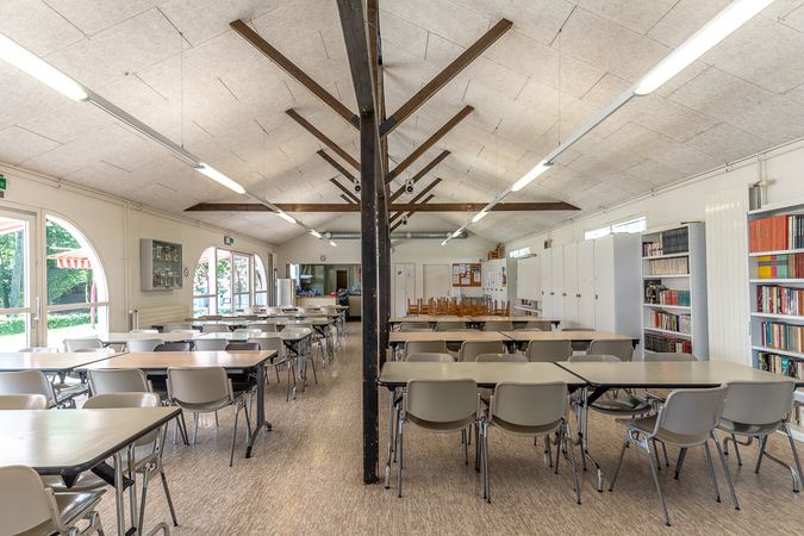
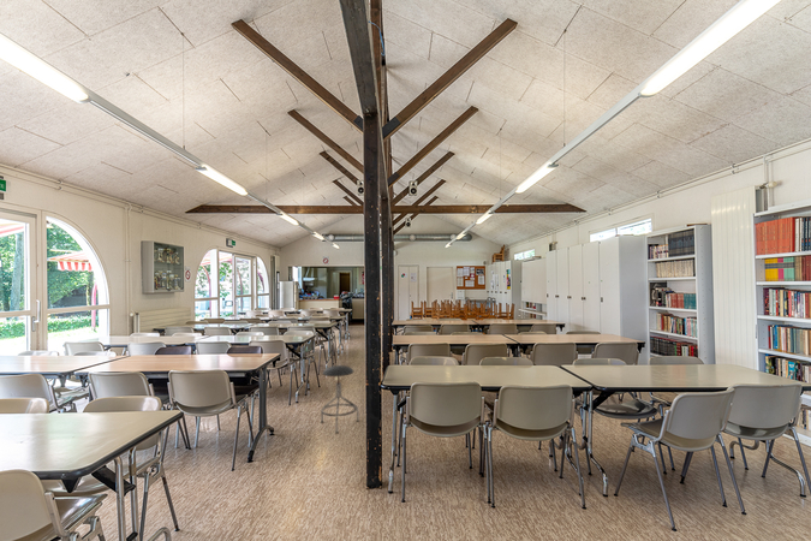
+ stool (336, 394)
